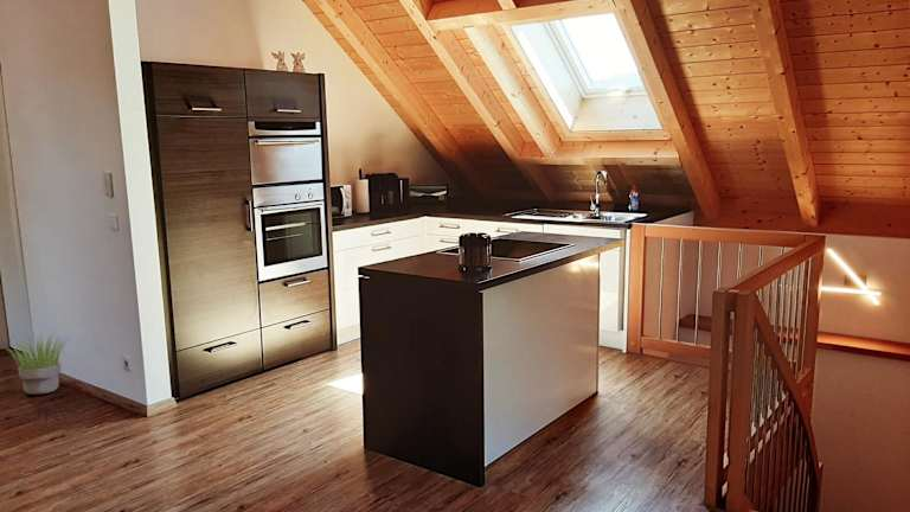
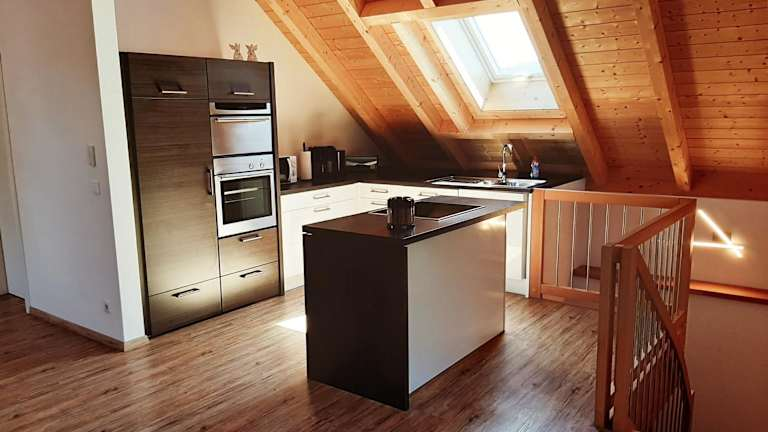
- potted plant (38, 365)
